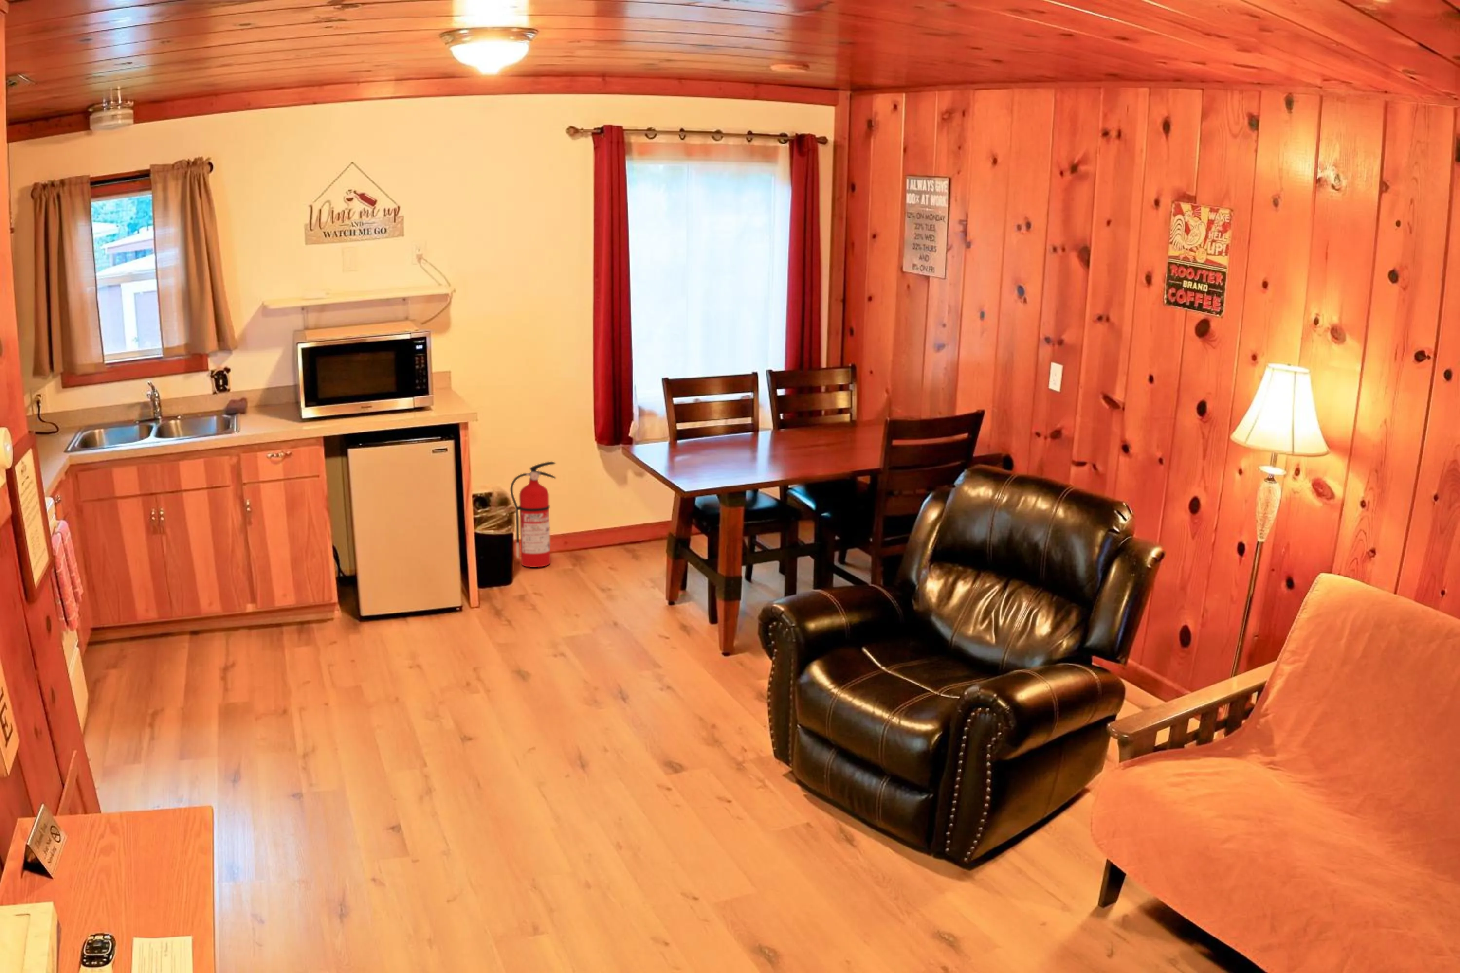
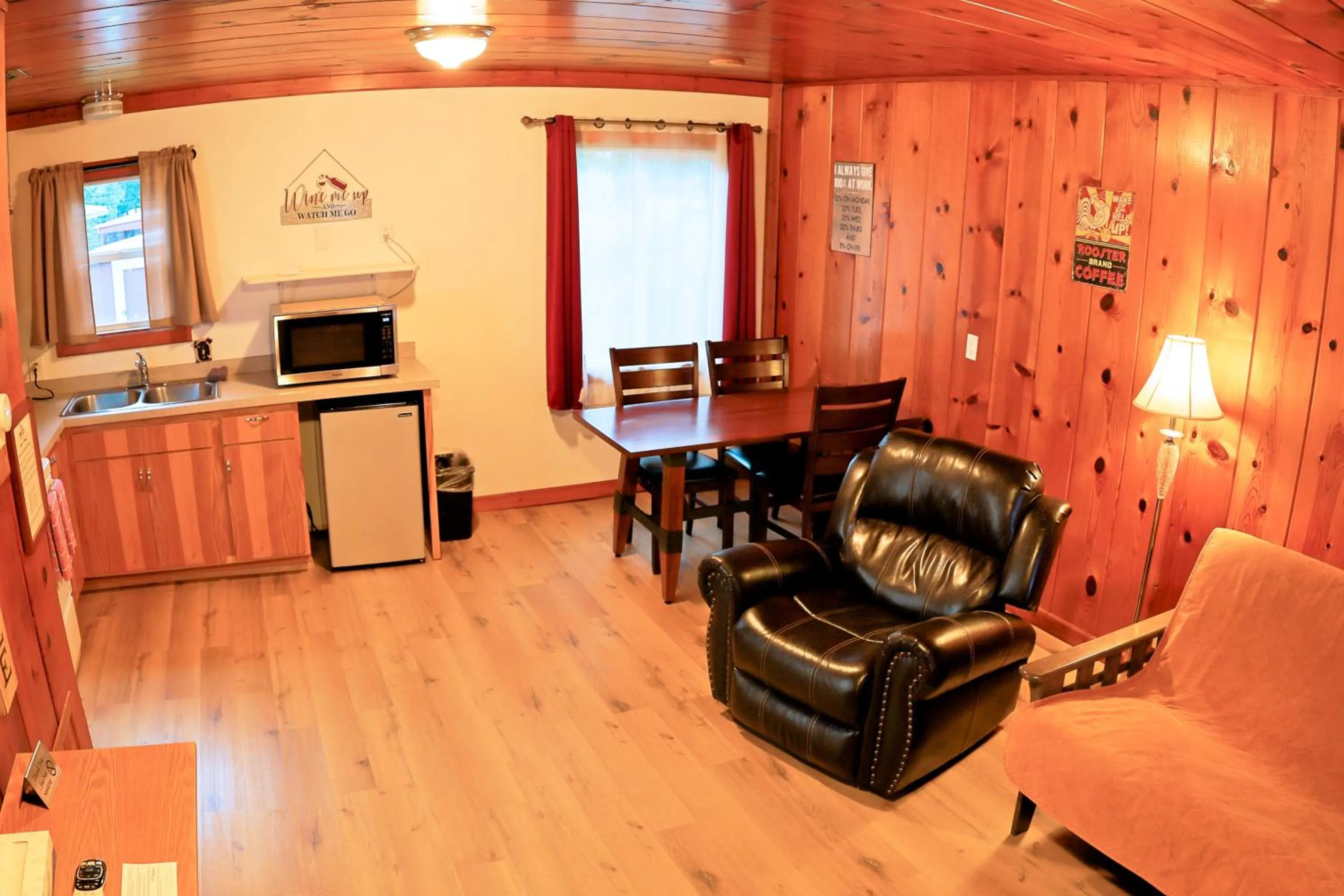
- fire extinguisher (533, 514)
